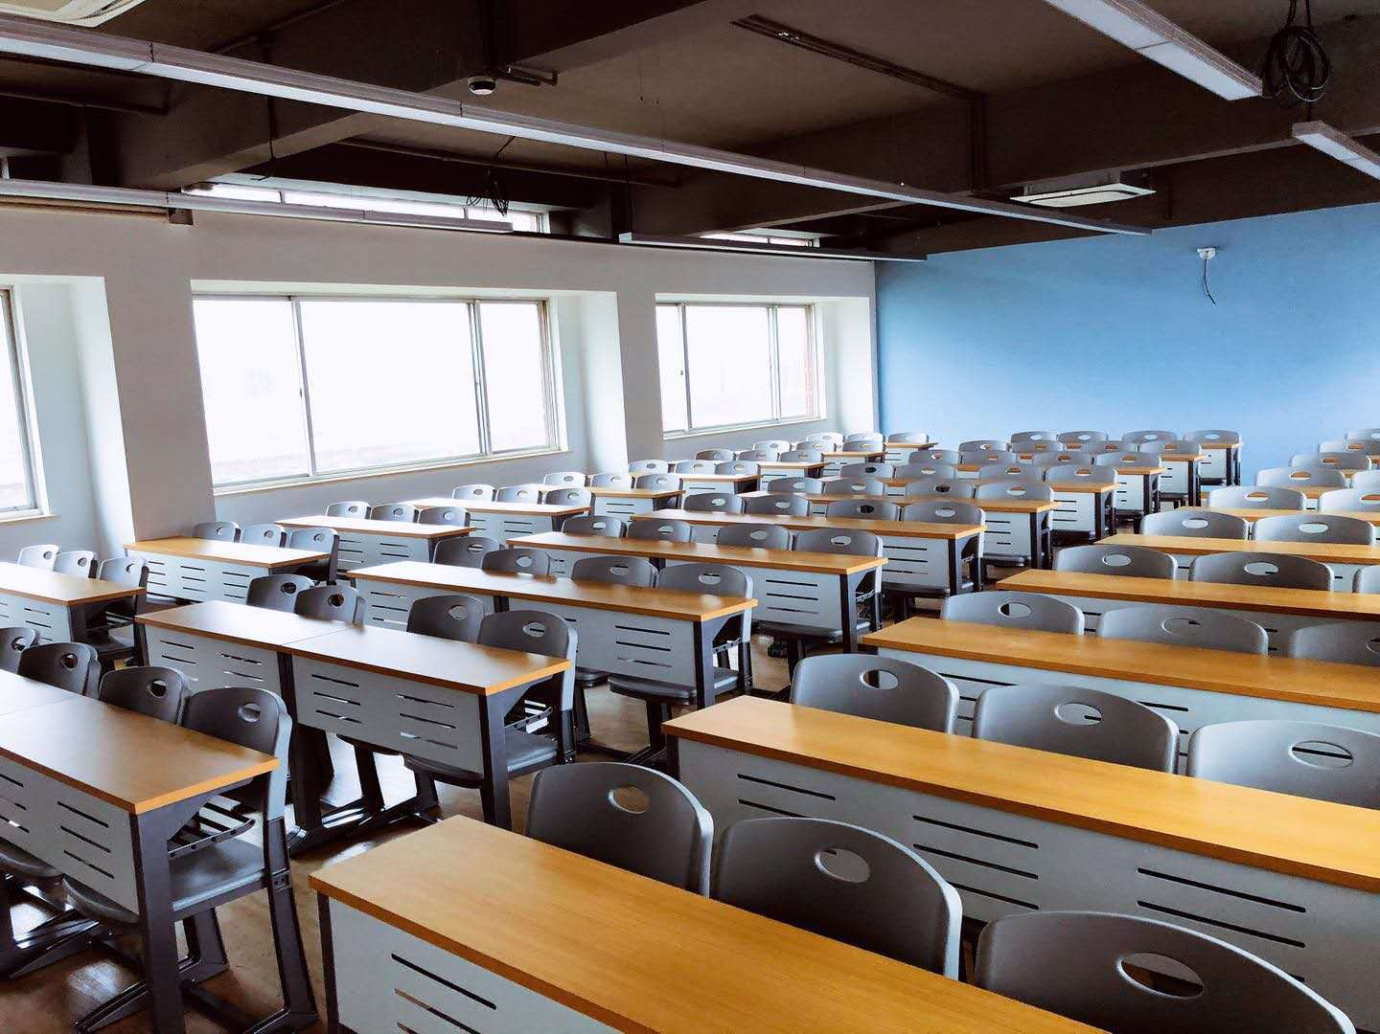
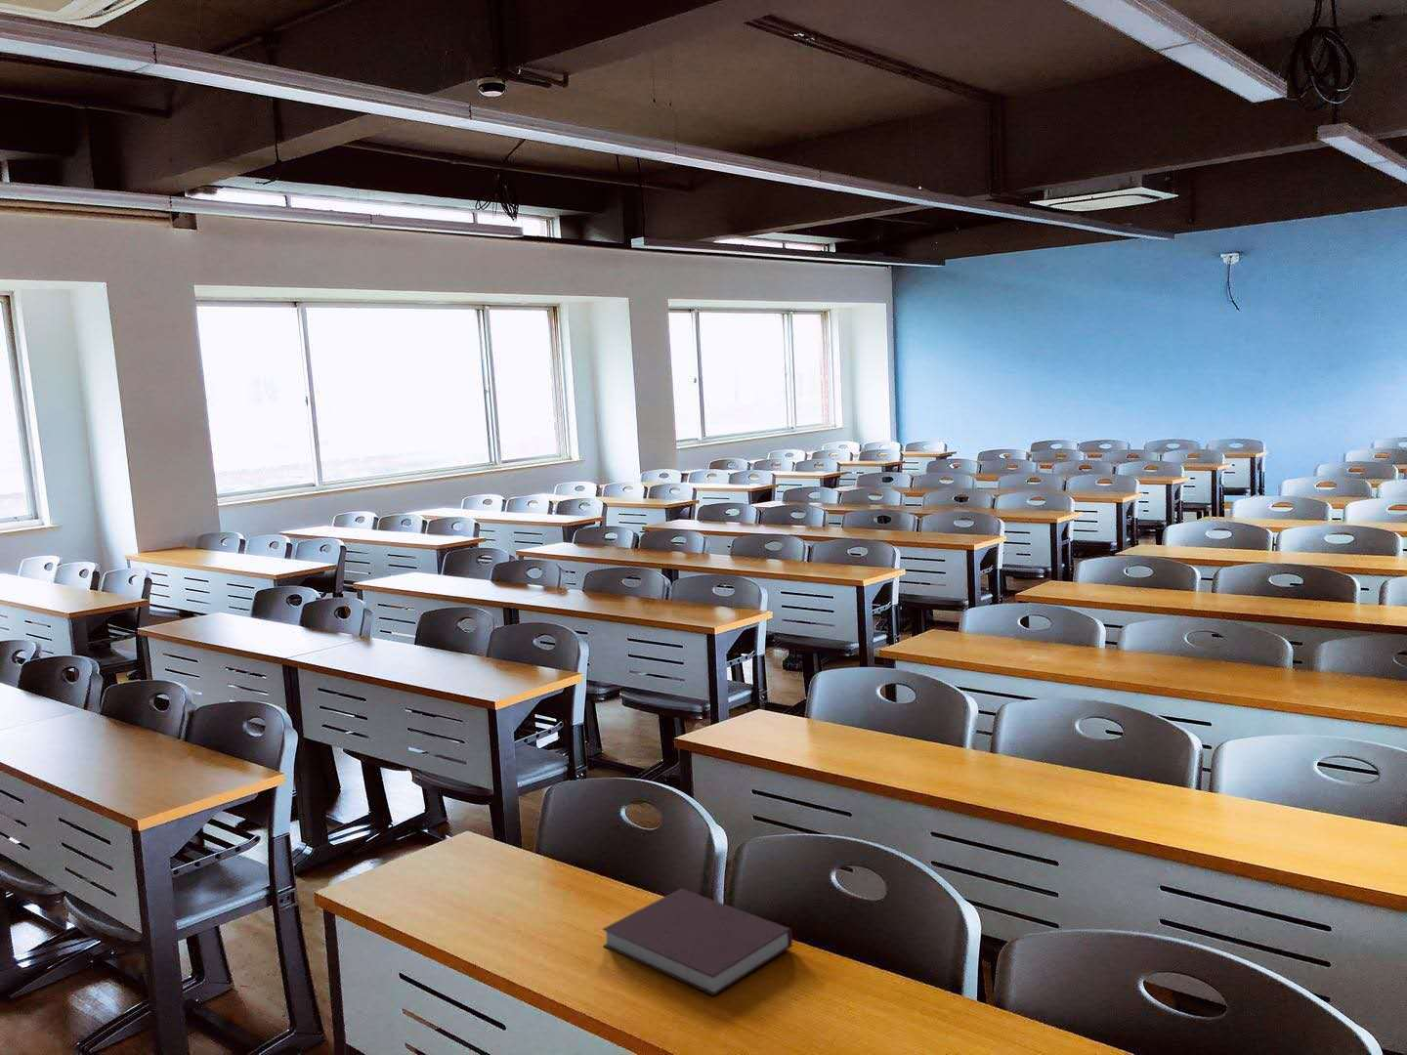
+ notebook (696, 936)
